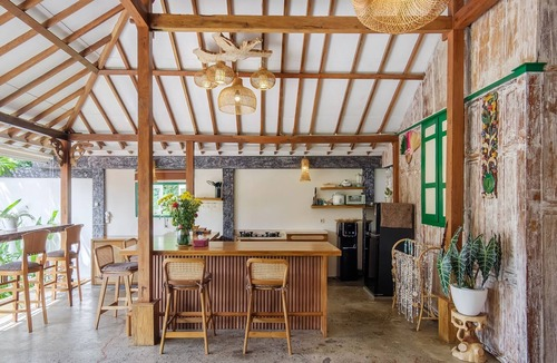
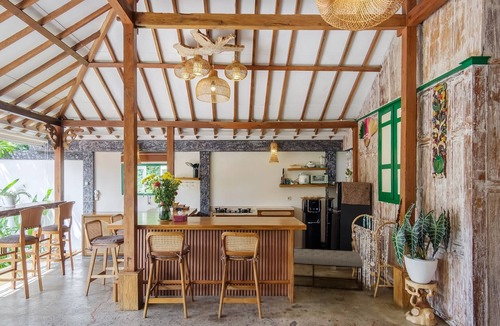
+ bench (313, 267)
